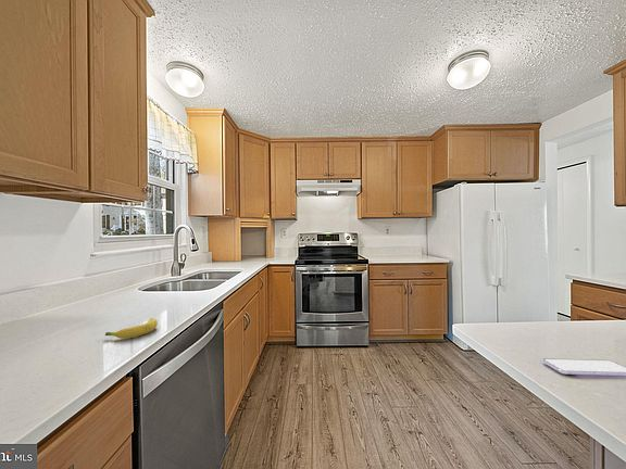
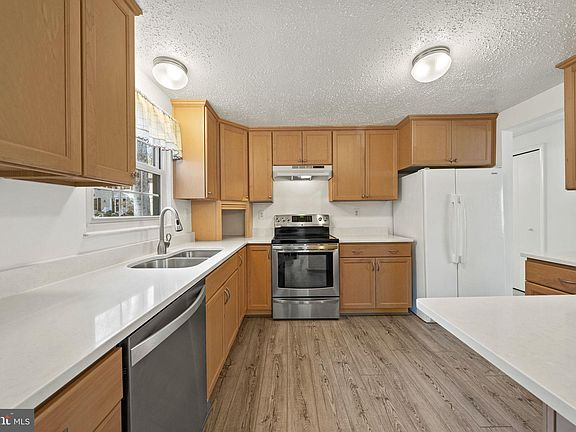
- fruit (133, 328)
- smartphone (587, 366)
